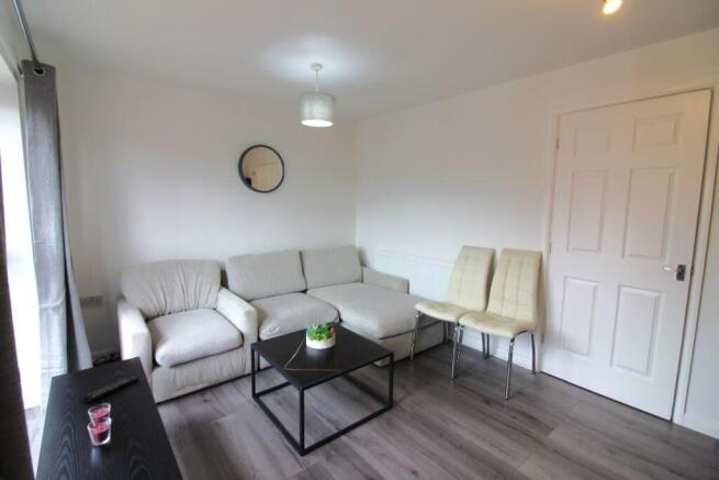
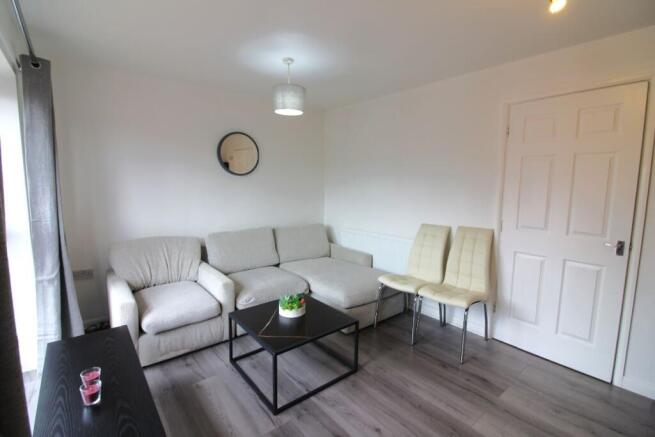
- remote control (112, 388)
